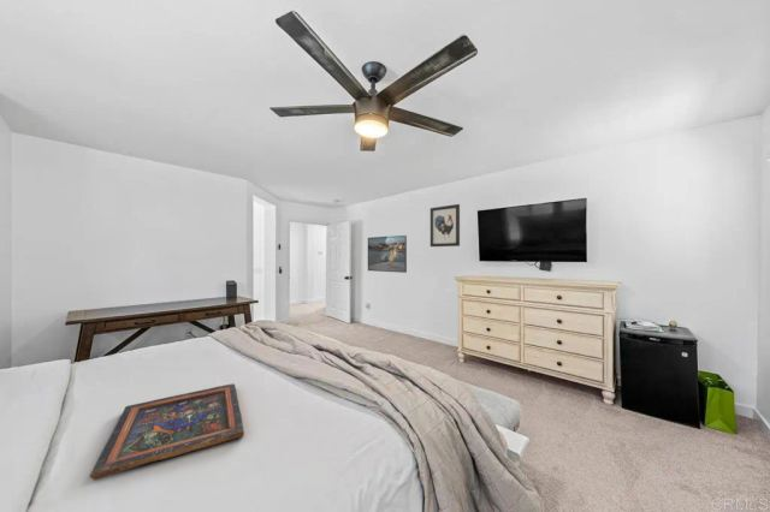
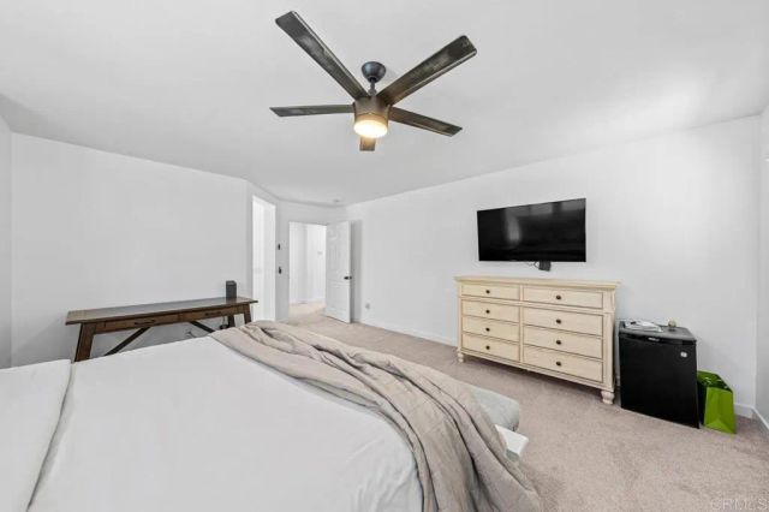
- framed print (385, 254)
- painted panel (180, 419)
- wall art (444, 226)
